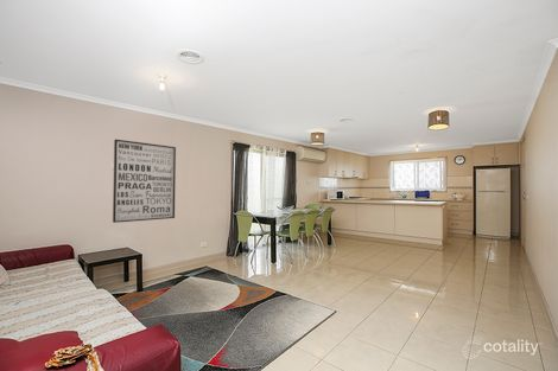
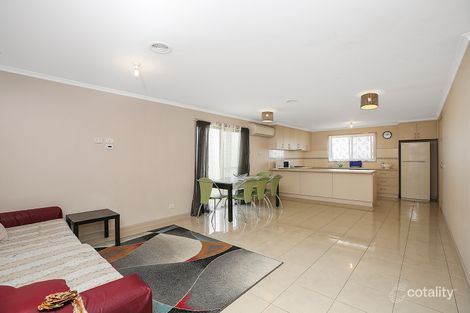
- wall art (146, 181)
